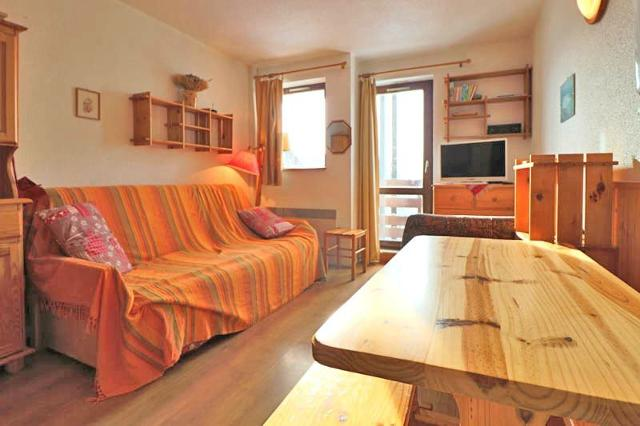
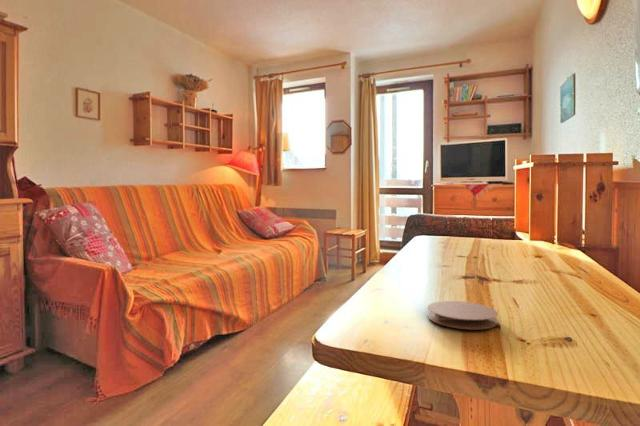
+ coaster (461, 314)
